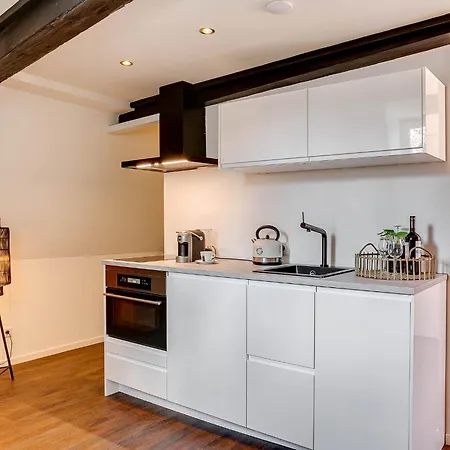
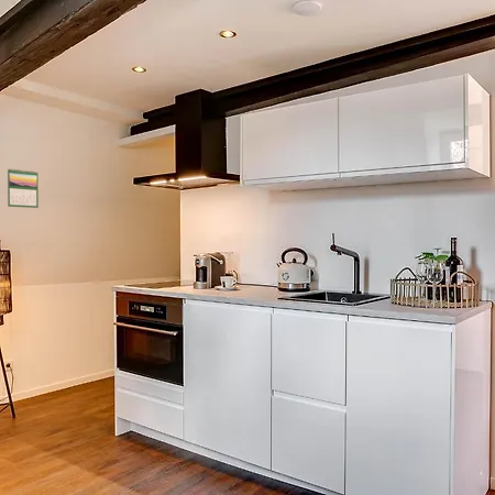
+ calendar (23, 188)
